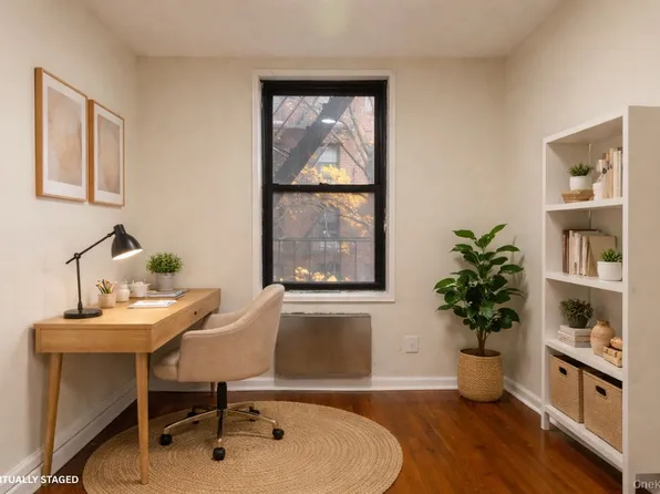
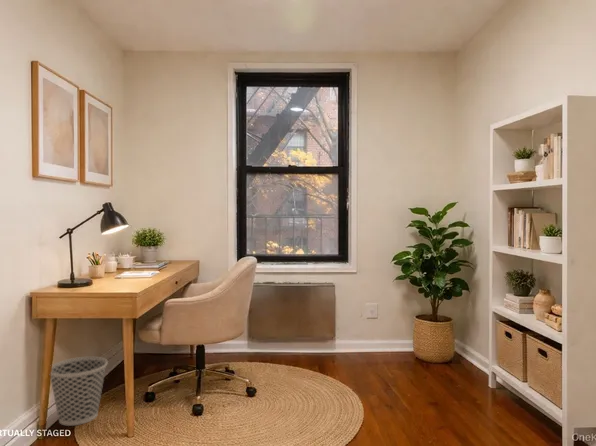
+ wastebasket (78, 391)
